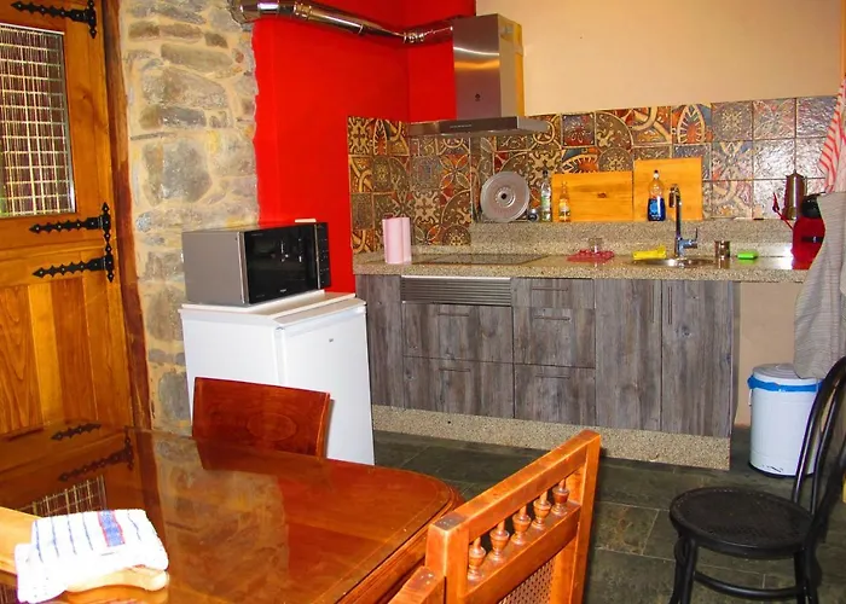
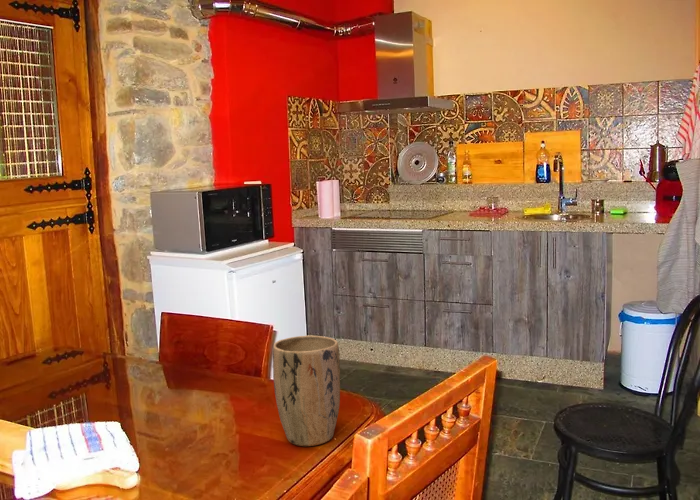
+ plant pot (307, 390)
